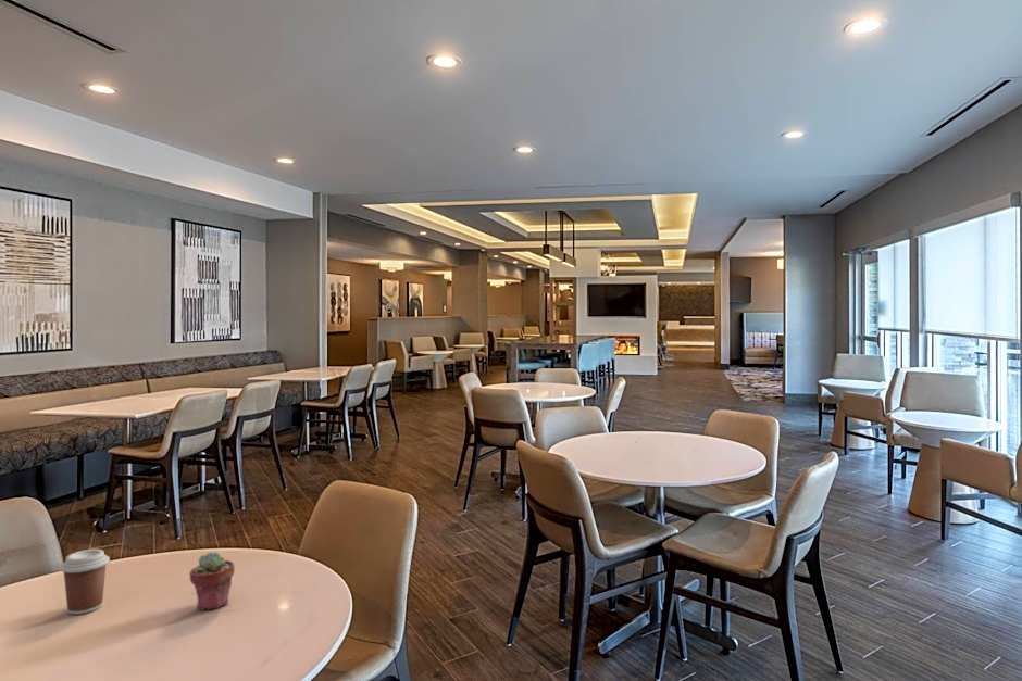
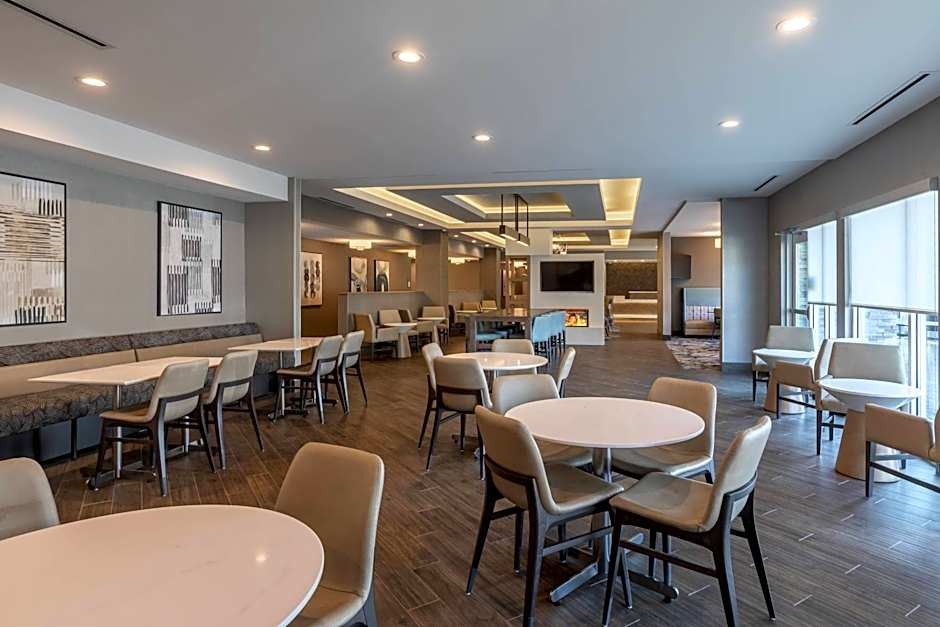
- coffee cup (85, 580)
- potted succulent (212, 578)
